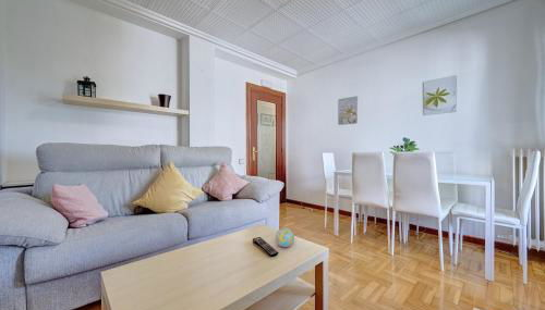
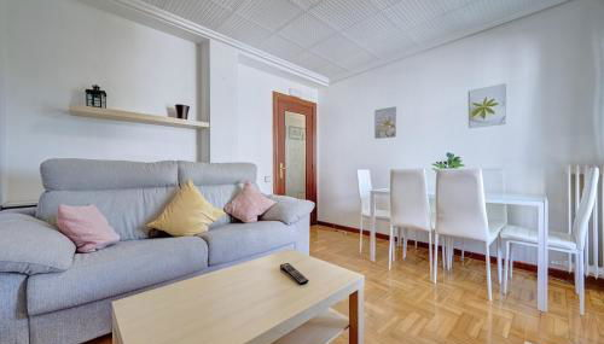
- decorative ball (284, 237)
